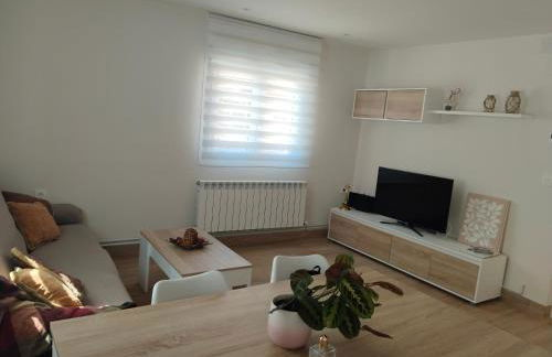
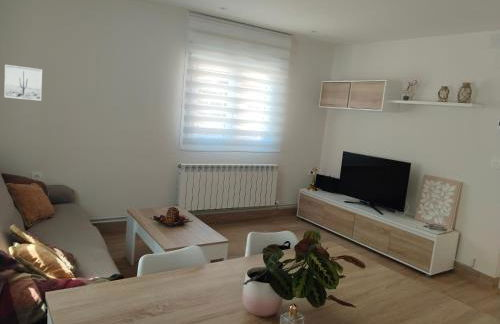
+ wall art (23, 83)
